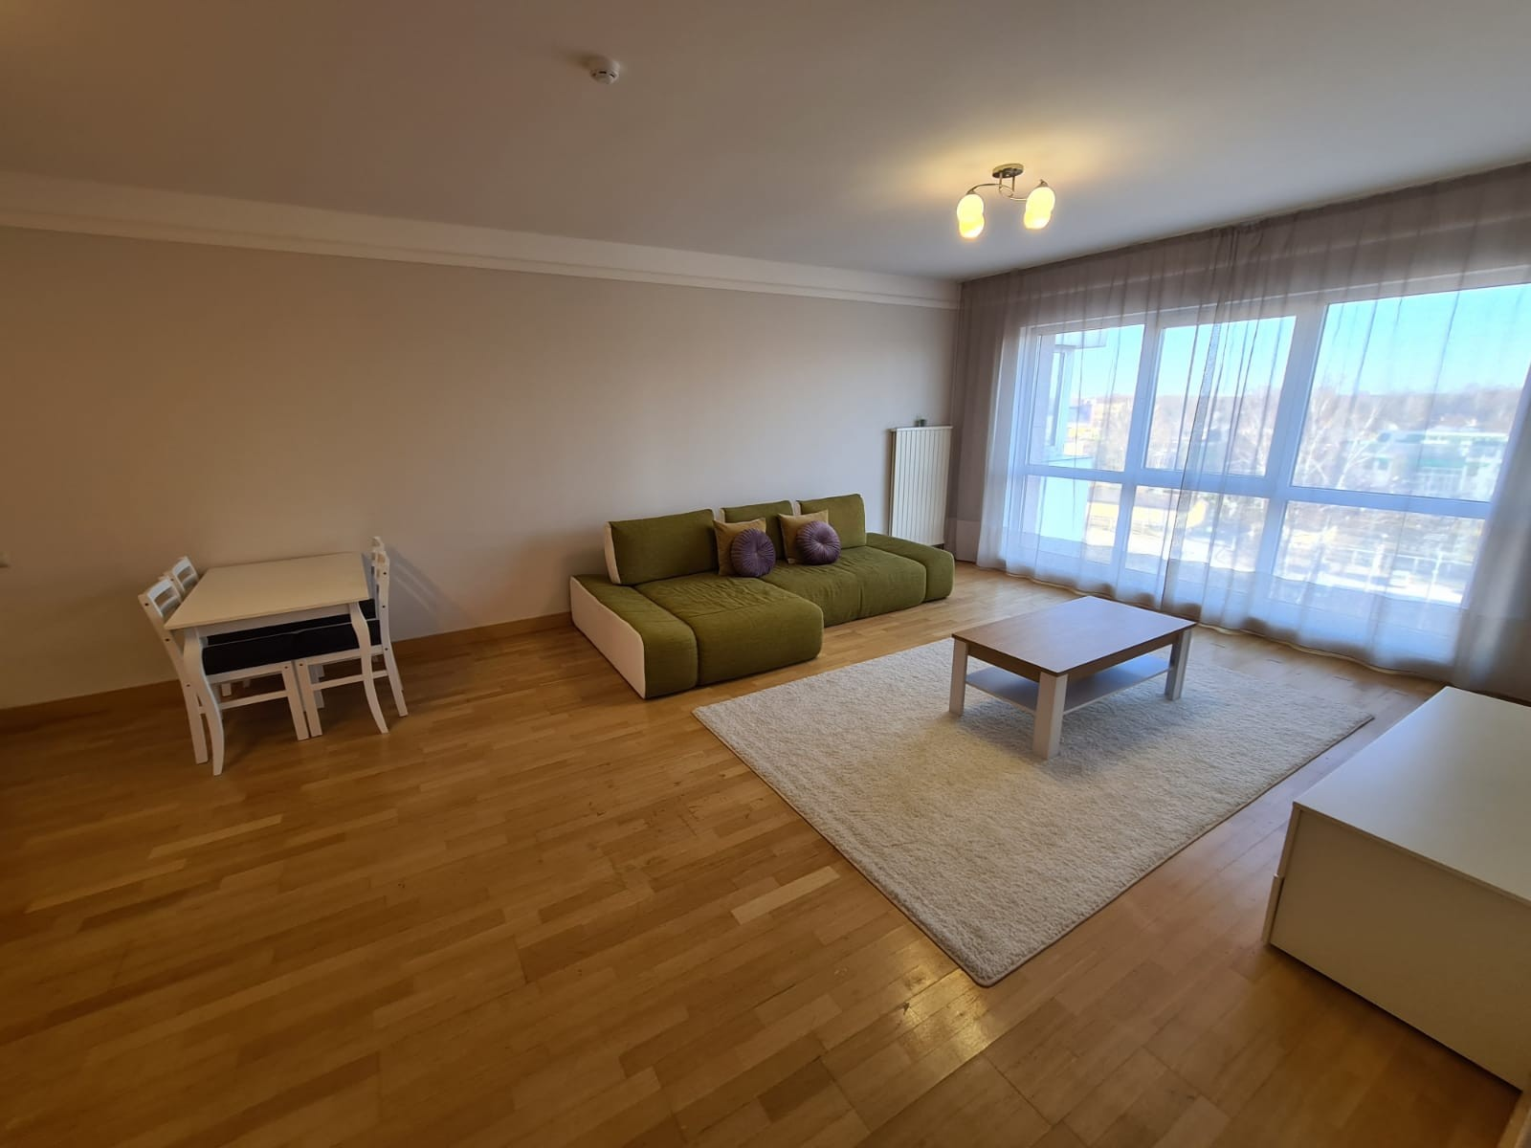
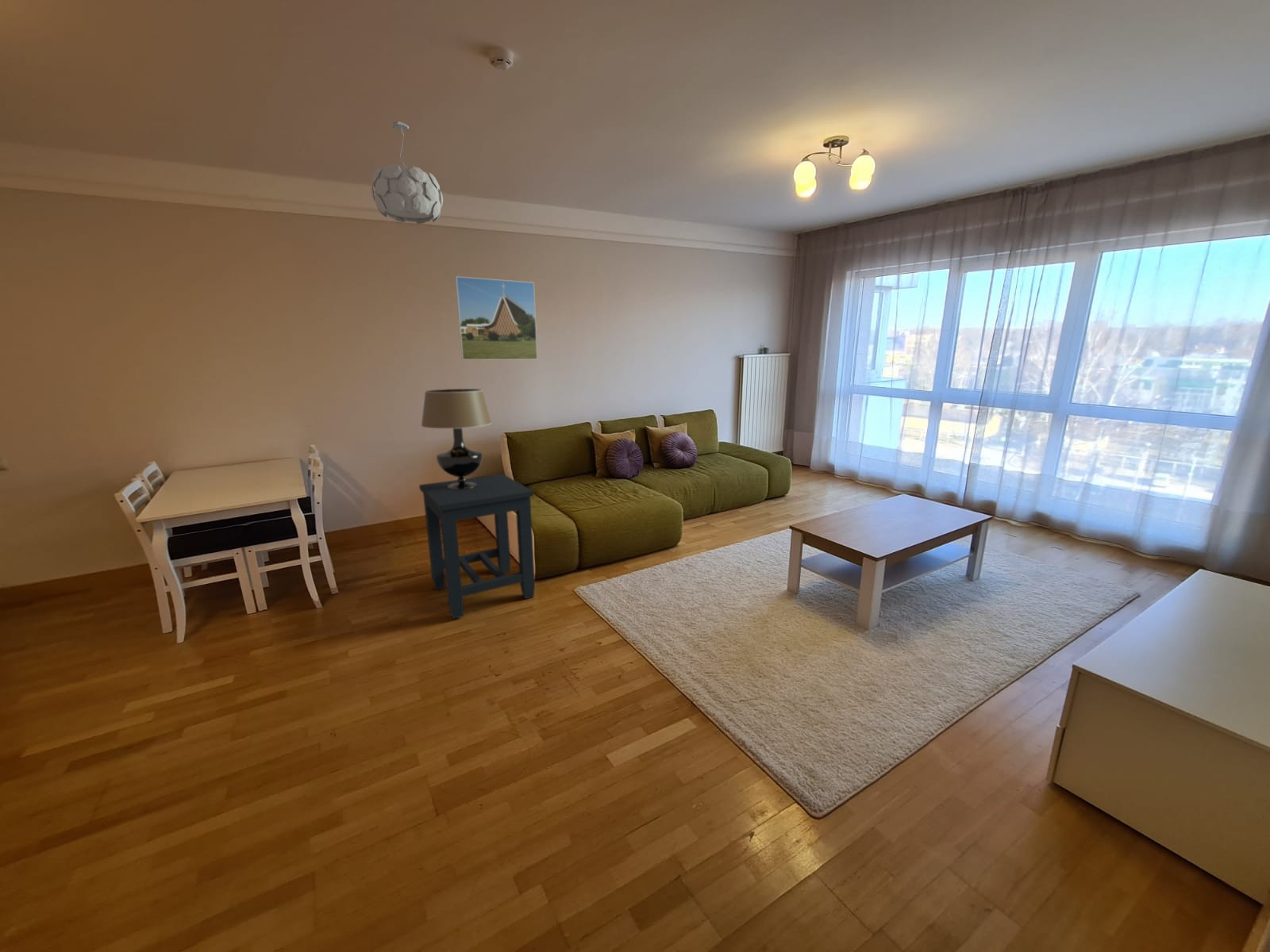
+ side table (479, 551)
+ pendant lamp (406, 172)
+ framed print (498, 320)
+ table lamp (458, 439)
